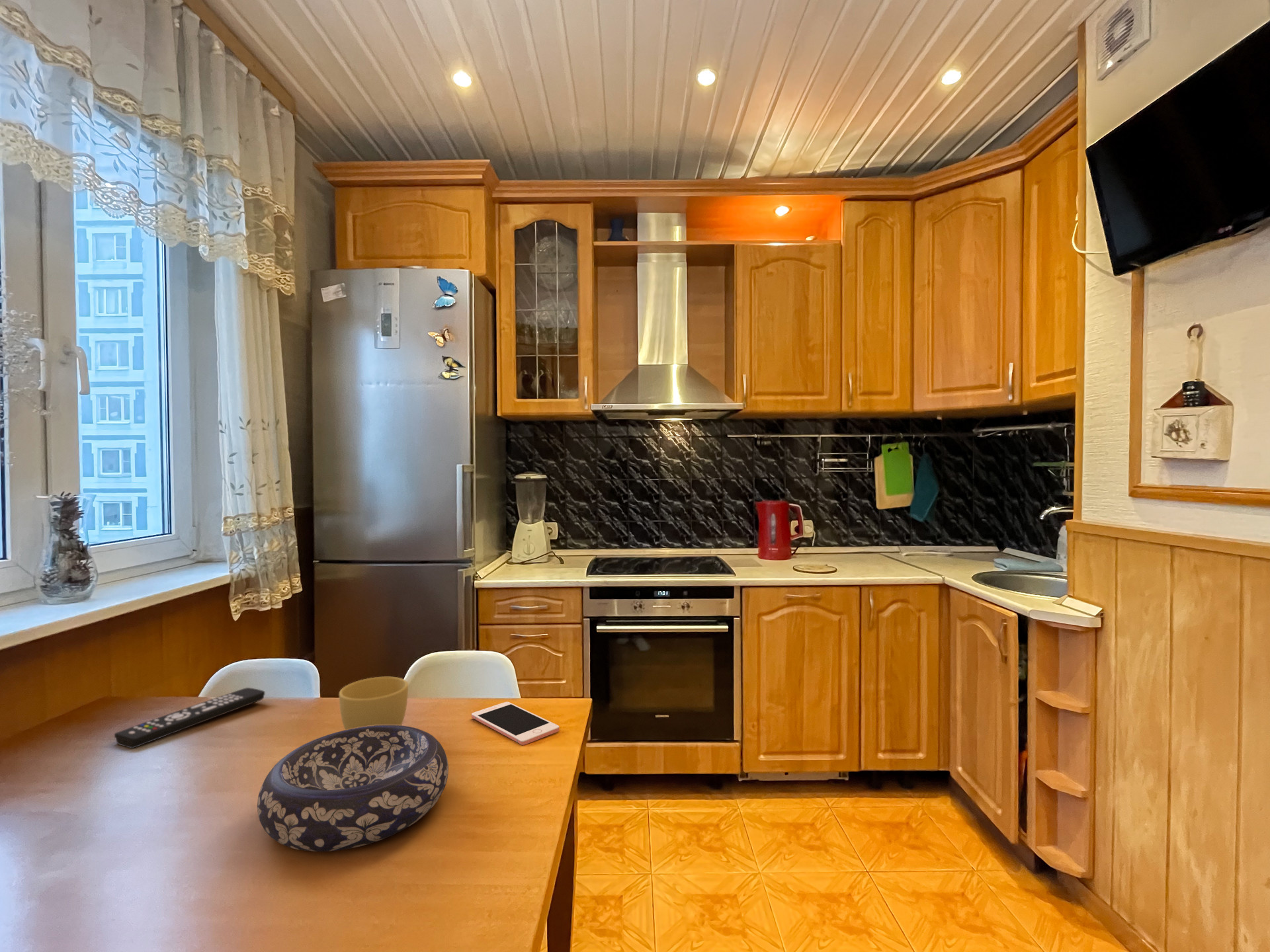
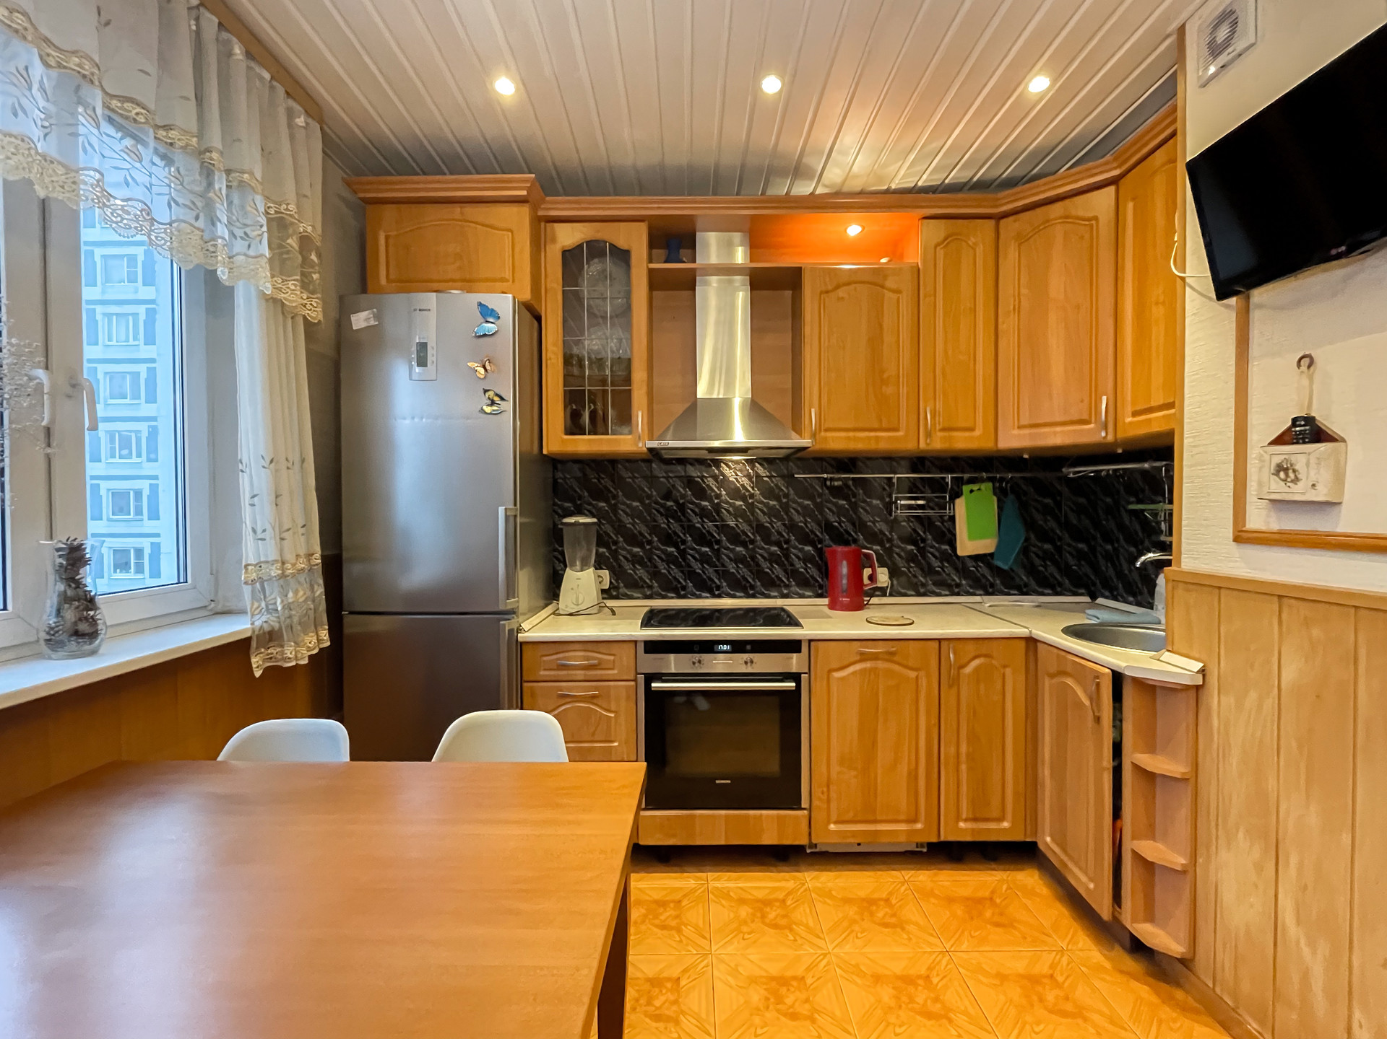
- decorative bowl (358, 782)
- remote control (196, 715)
- cup (376, 711)
- cell phone (514, 721)
